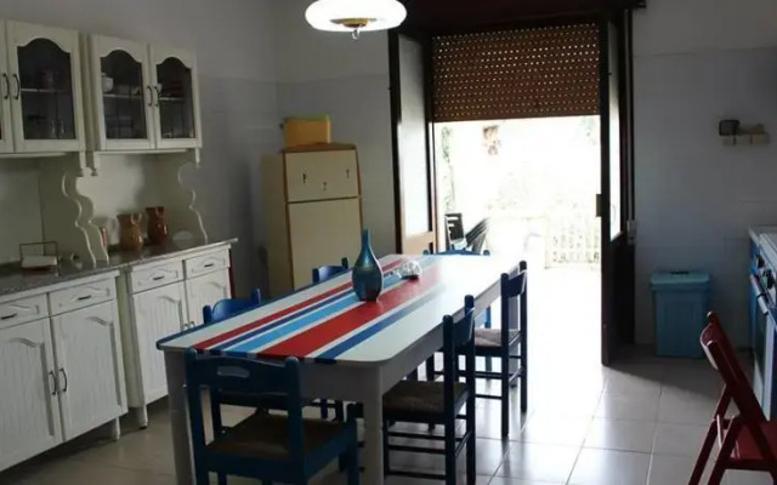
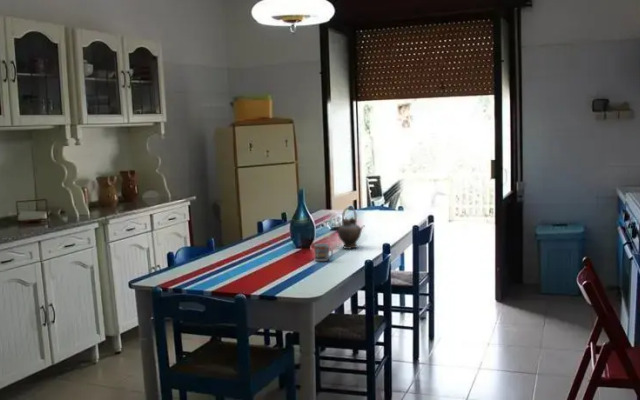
+ cup (324, 252)
+ teapot (351, 227)
